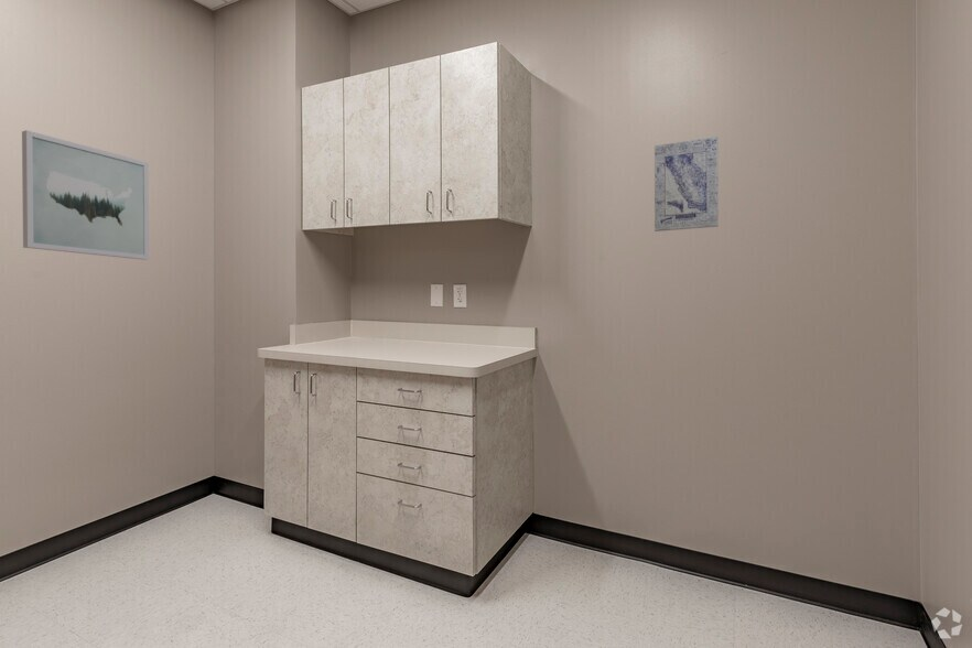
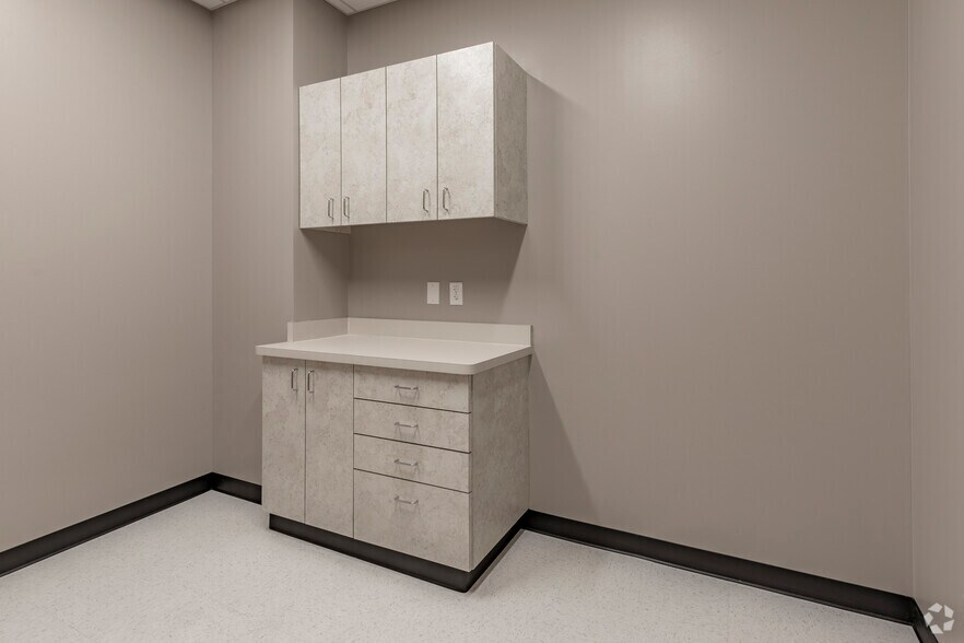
- wall art (90, 201)
- wall art (685, 185)
